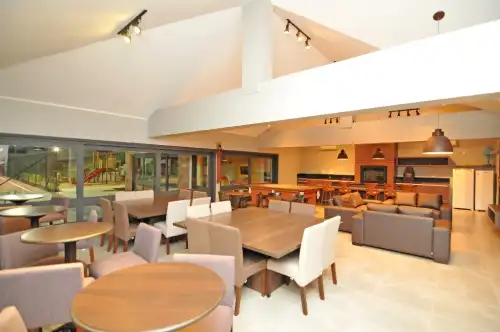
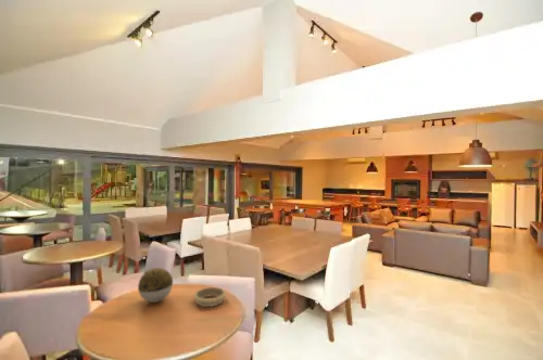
+ decorative ball (155, 284)
+ decorative bowl (210, 295)
